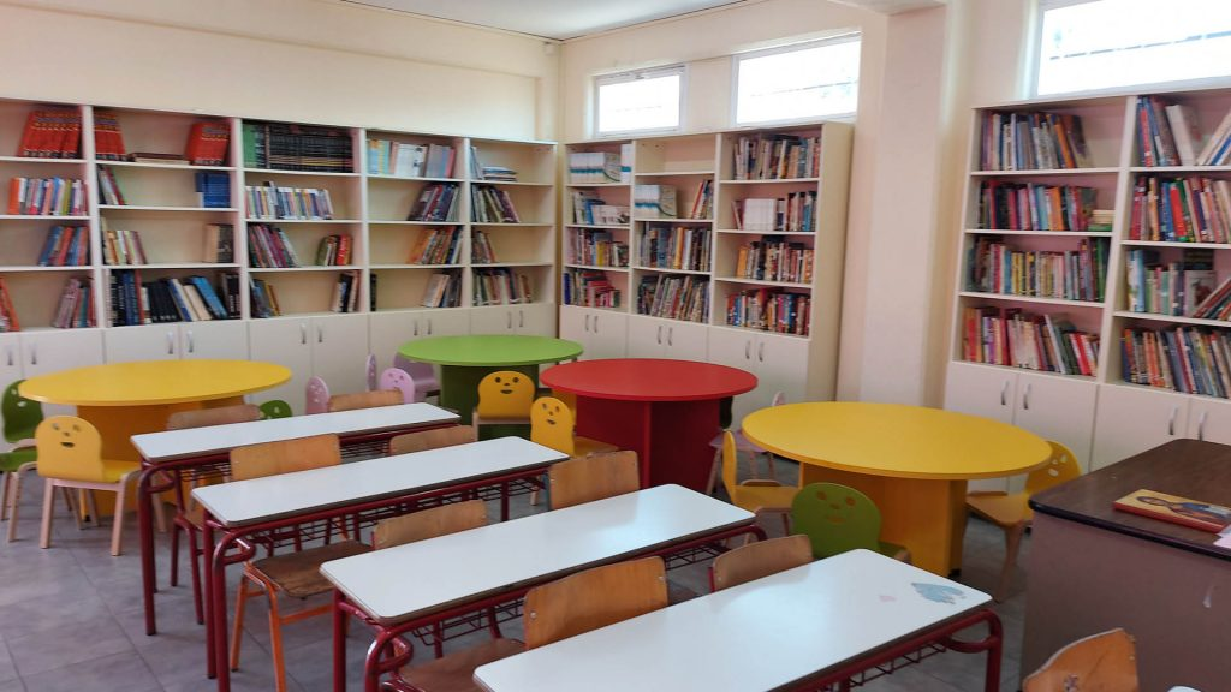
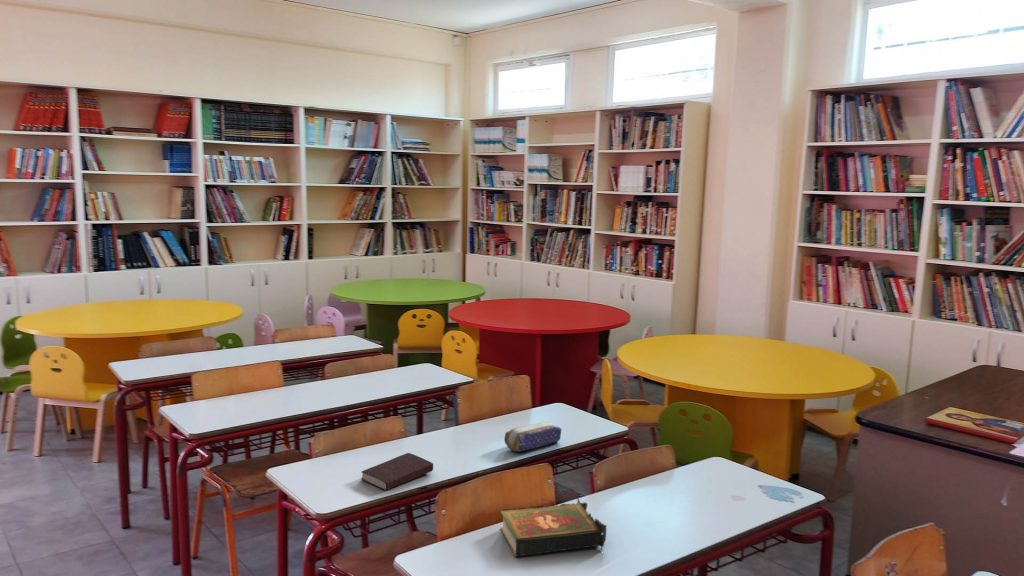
+ book (554, 527)
+ book (397, 470)
+ pencil case (532, 436)
